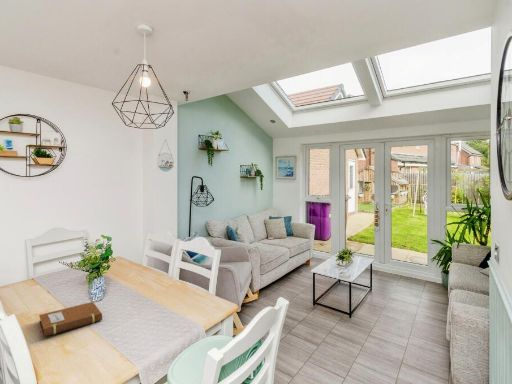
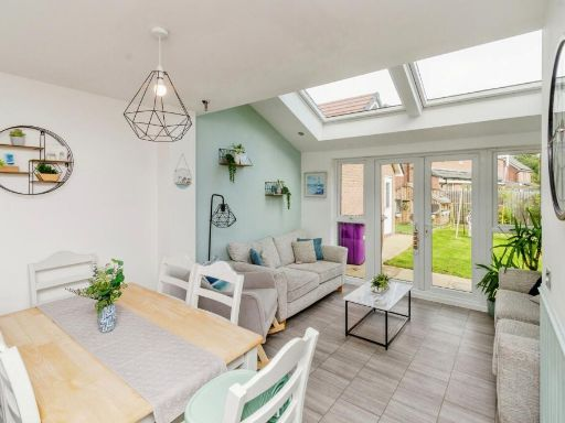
- notebook (69, 318)
